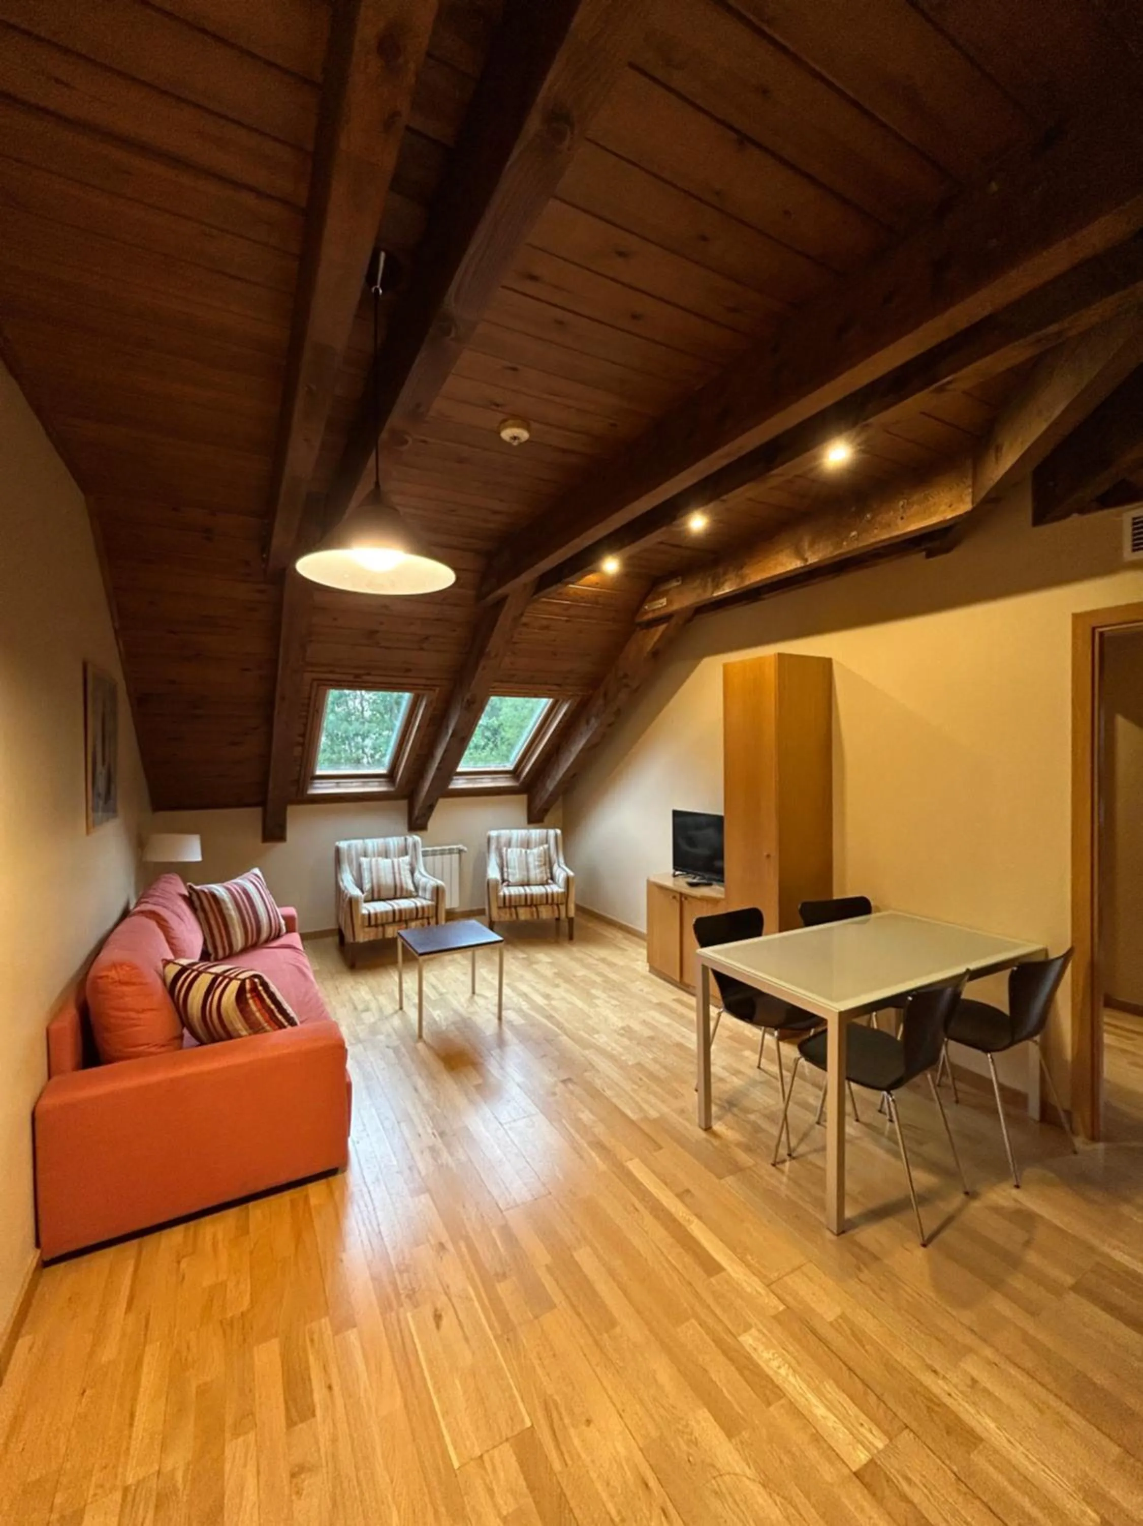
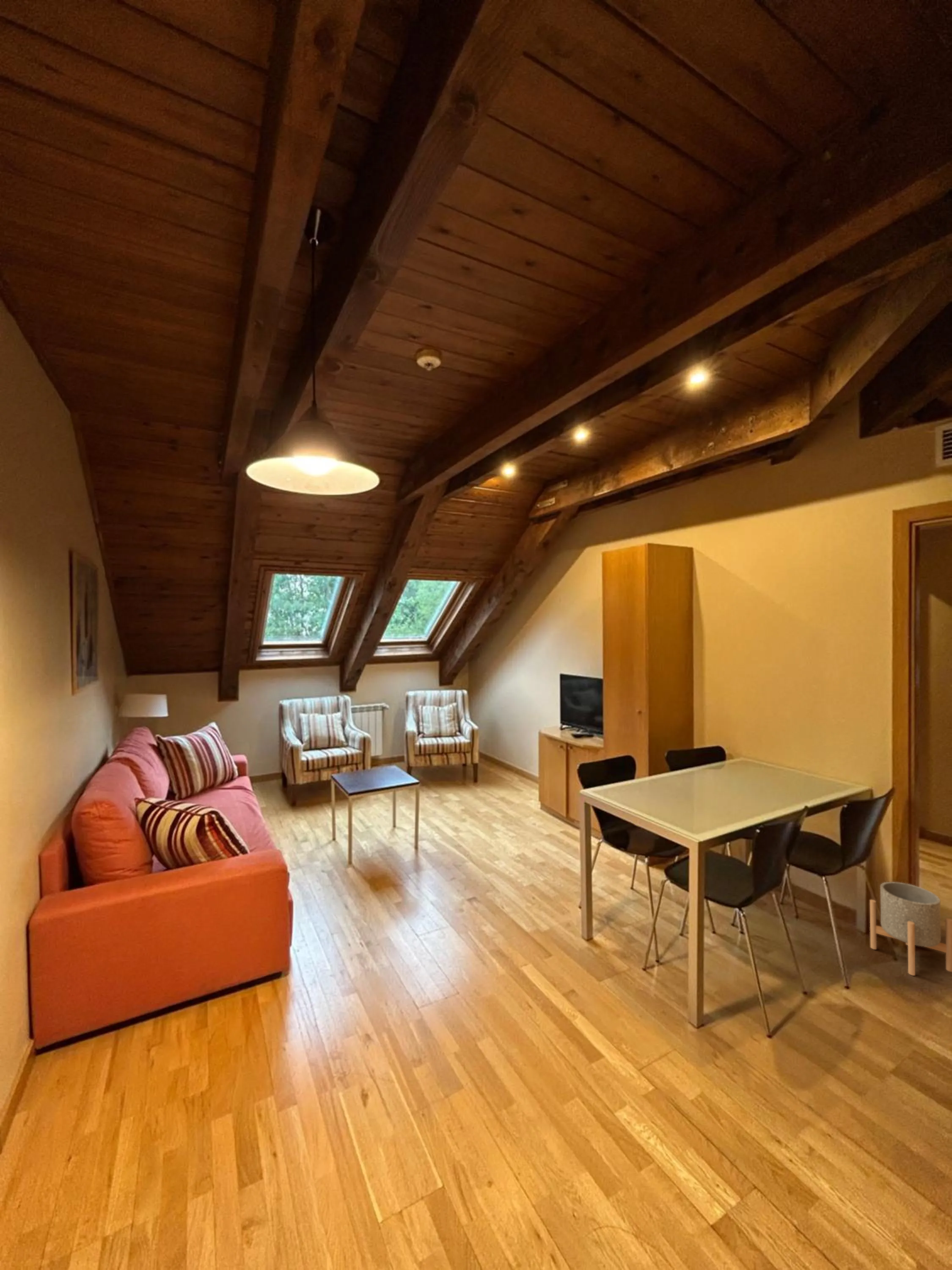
+ planter (910, 925)
